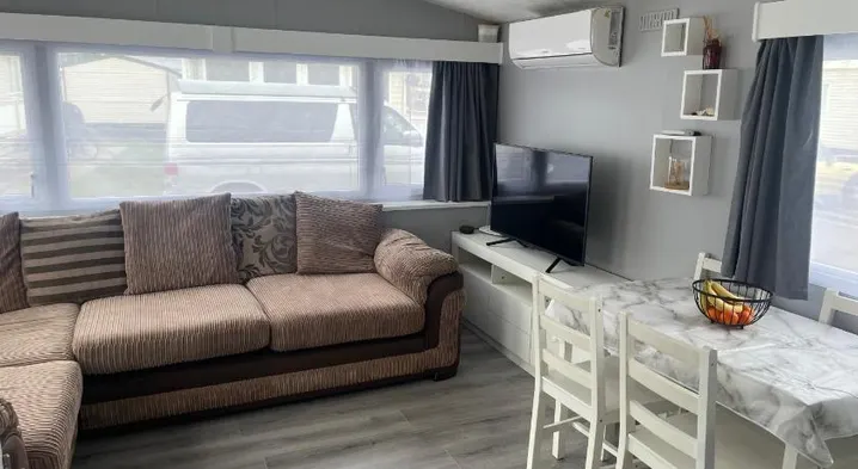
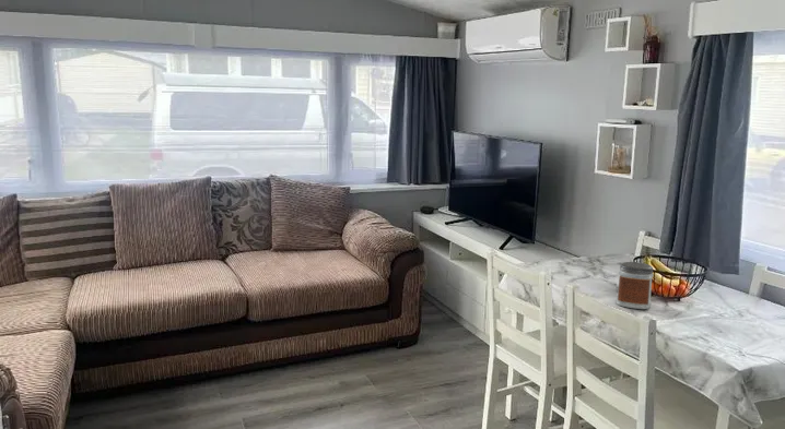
+ jar (634, 284)
